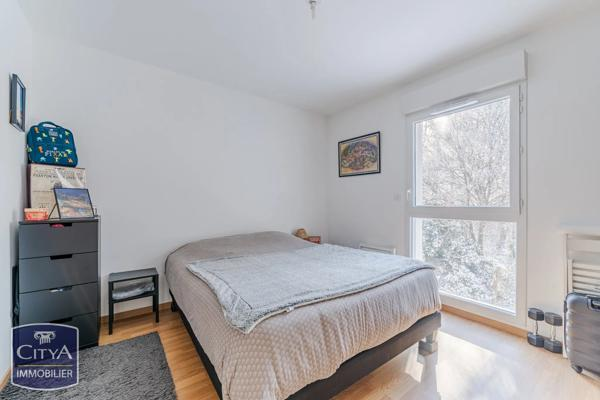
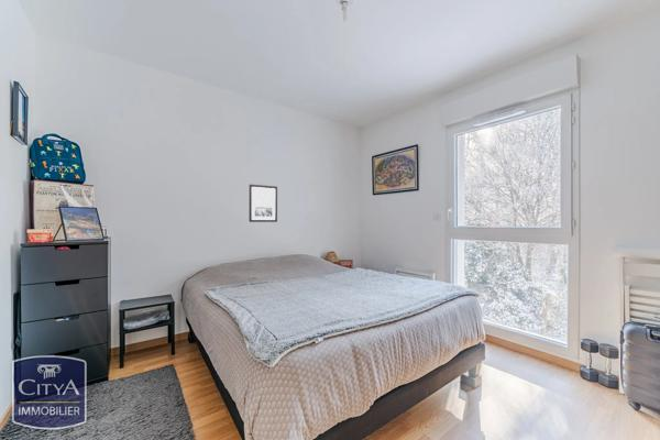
+ wall art (263, 204)
